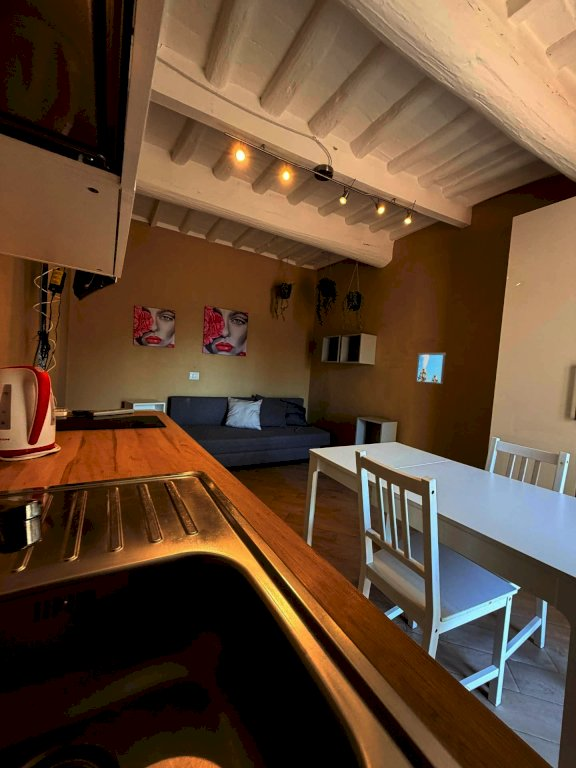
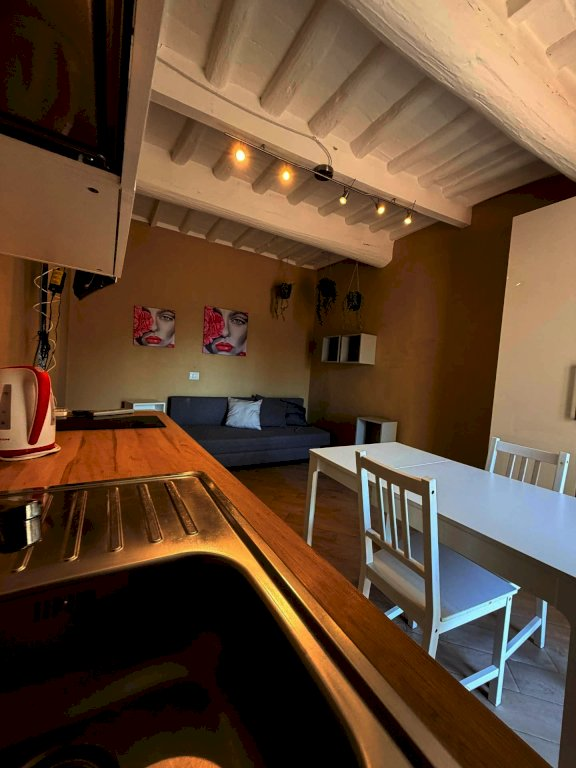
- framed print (430, 368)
